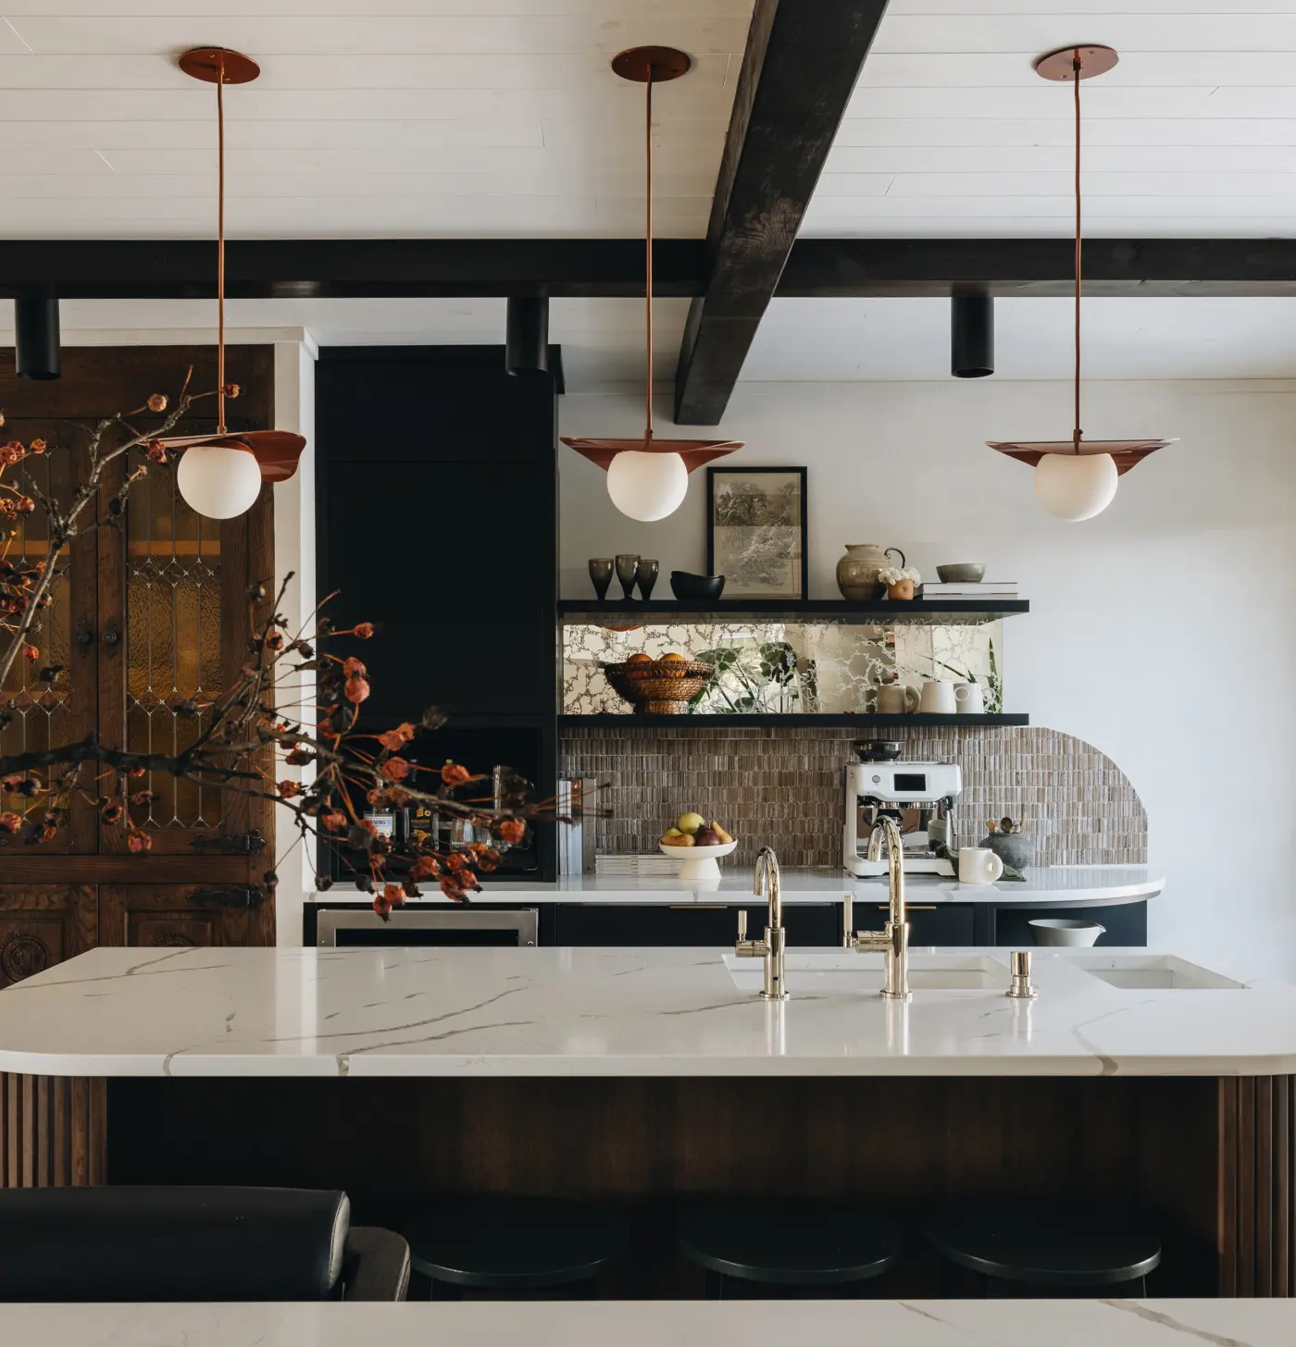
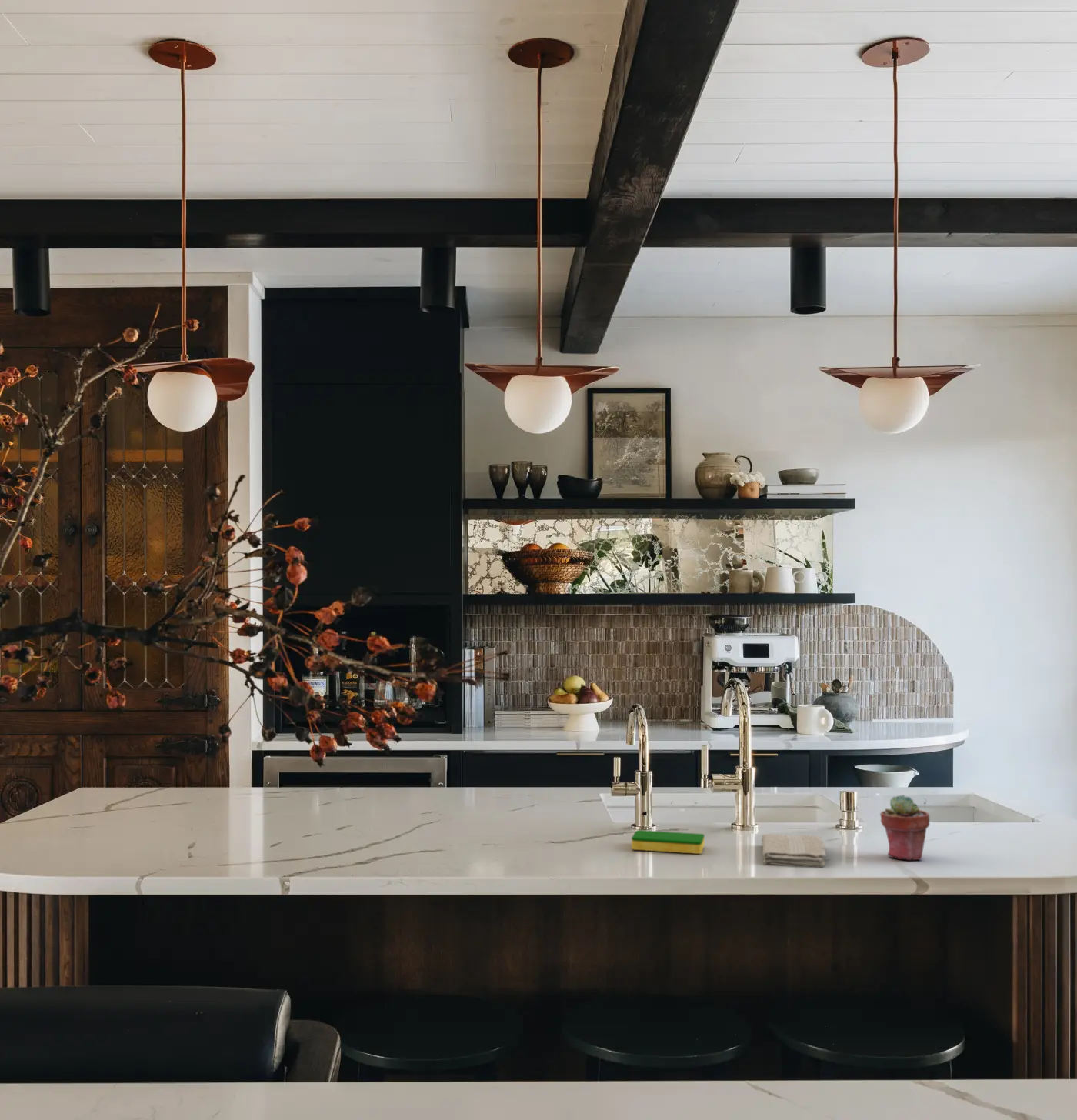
+ dish sponge (668, 842)
+ potted succulent (905, 825)
+ washcloth (792, 848)
